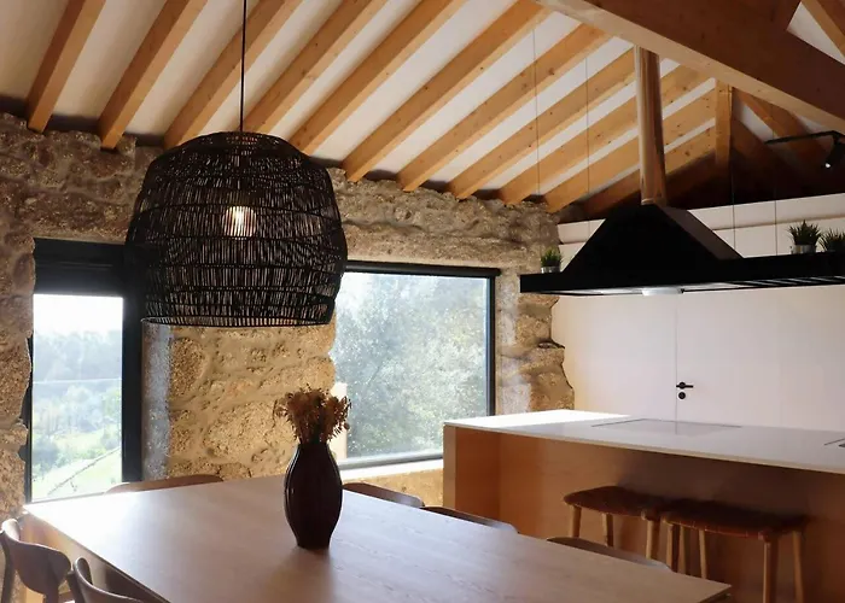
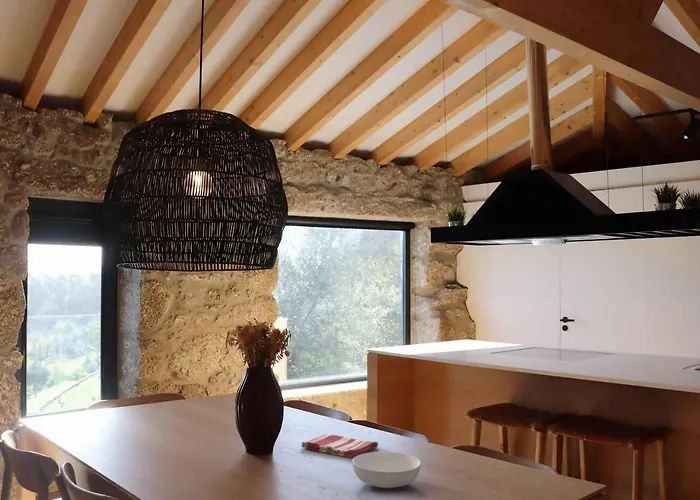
+ serving bowl (386, 472)
+ dish towel (339, 444)
